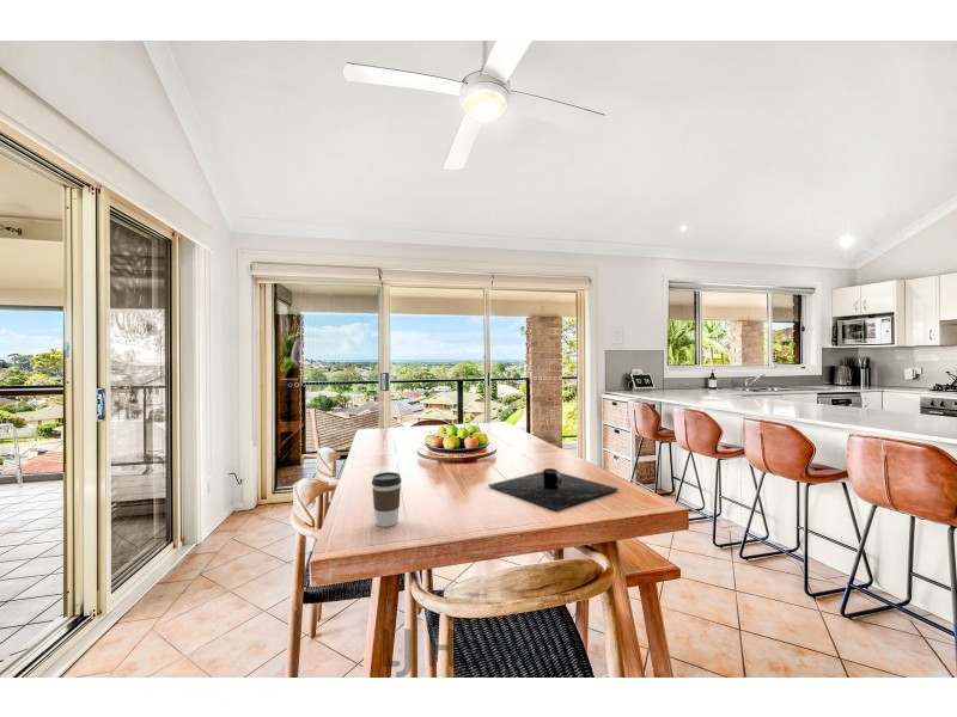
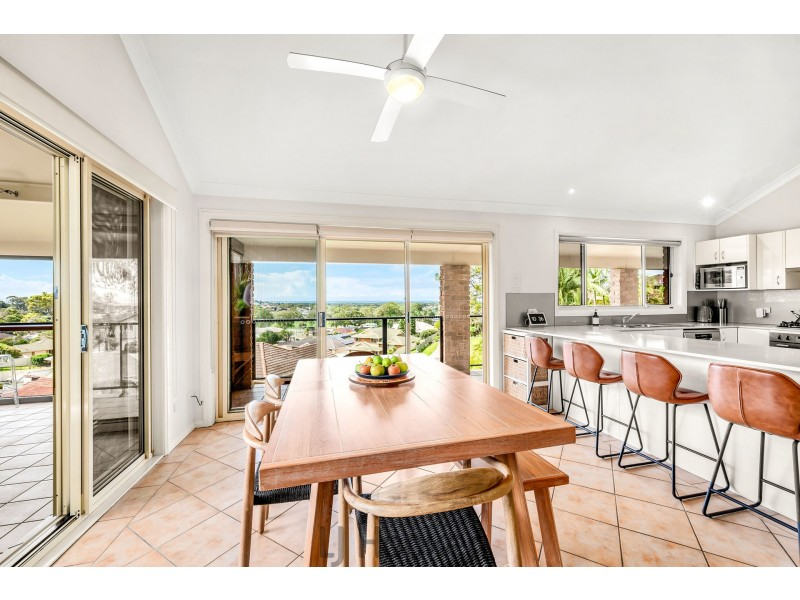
- coffee cup (386, 498)
- placemat (551, 478)
